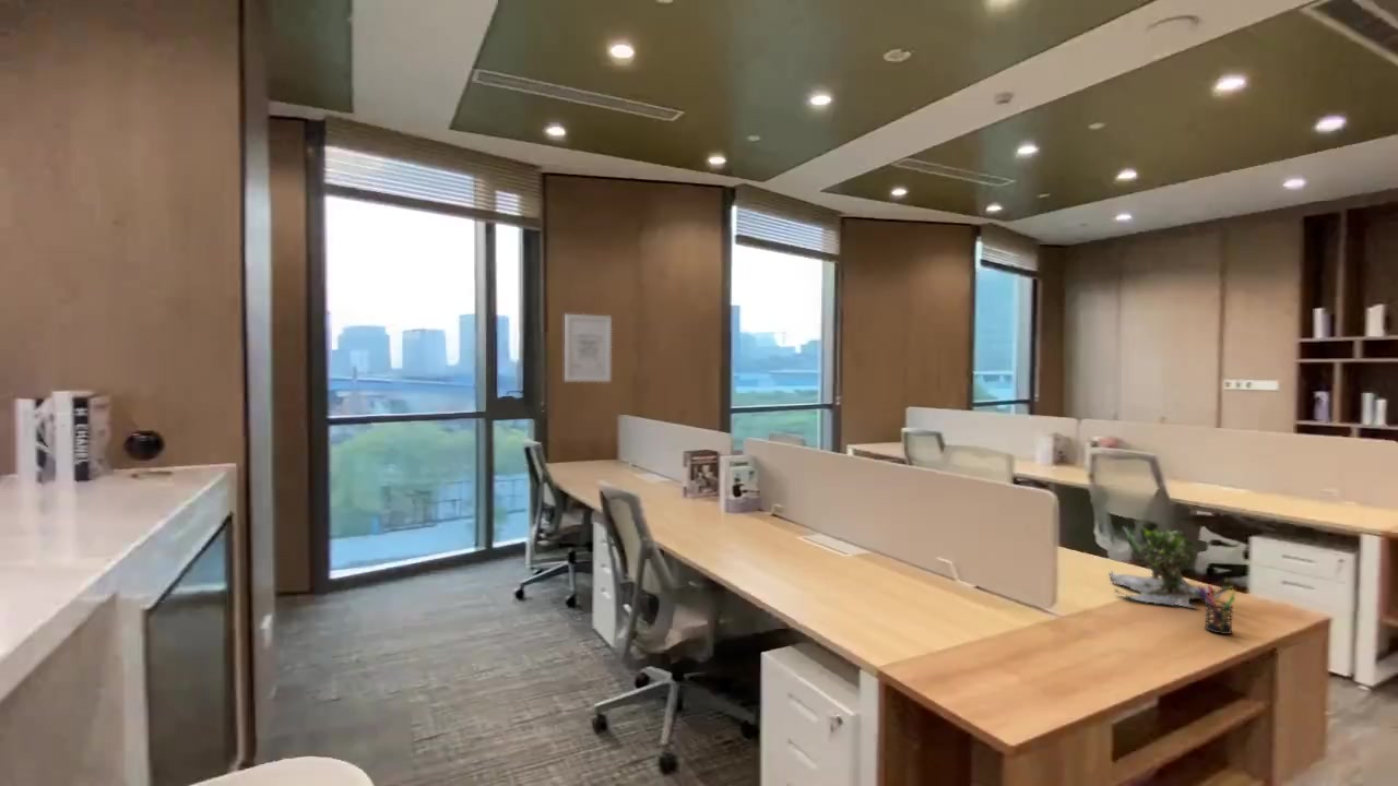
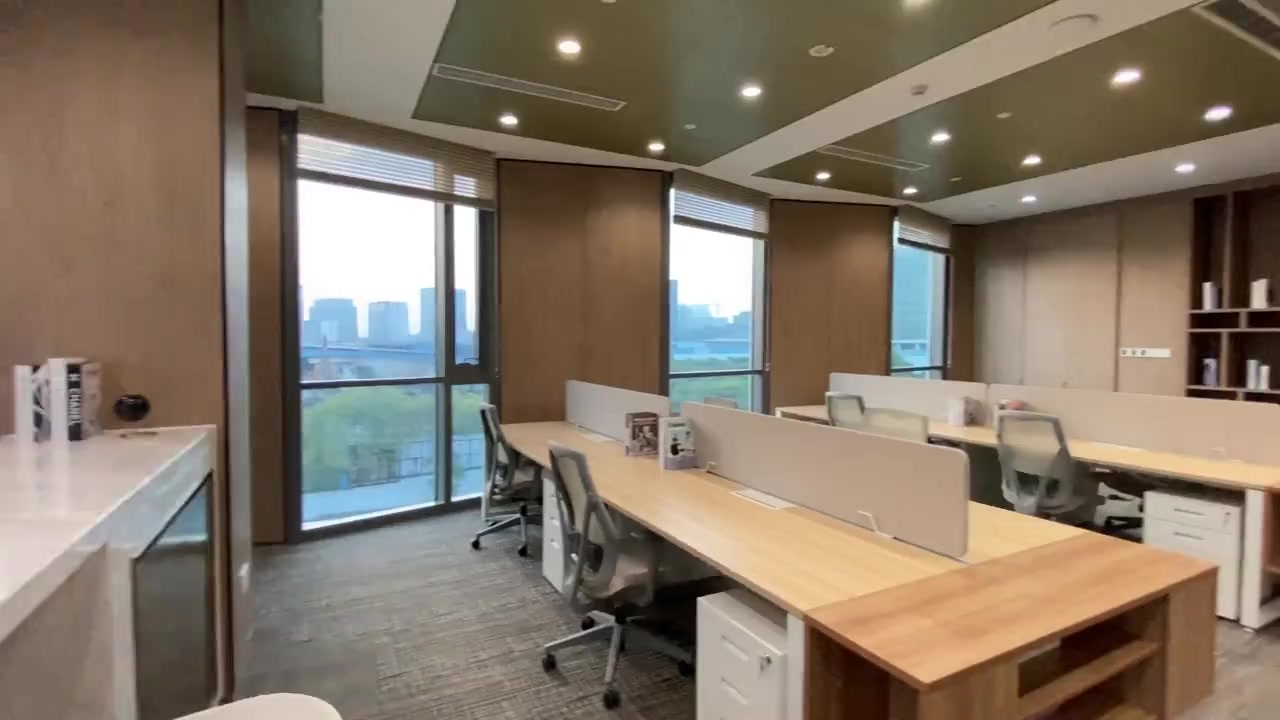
- pen holder (1220, 608)
- wall art (588, 348)
- plant (1168, 561)
